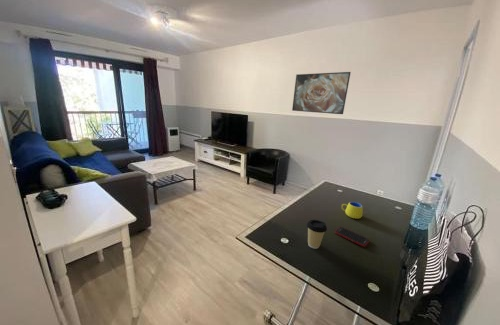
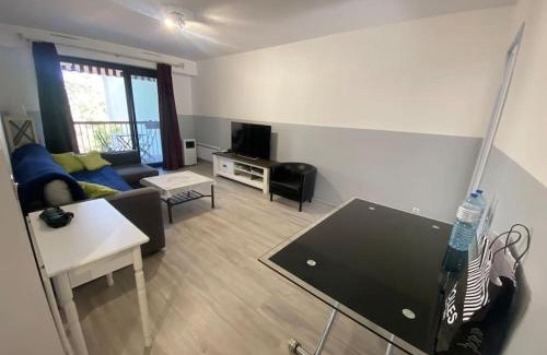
- coffee cup (315, 234)
- cell phone (351, 236)
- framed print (318, 93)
- mug (351, 209)
